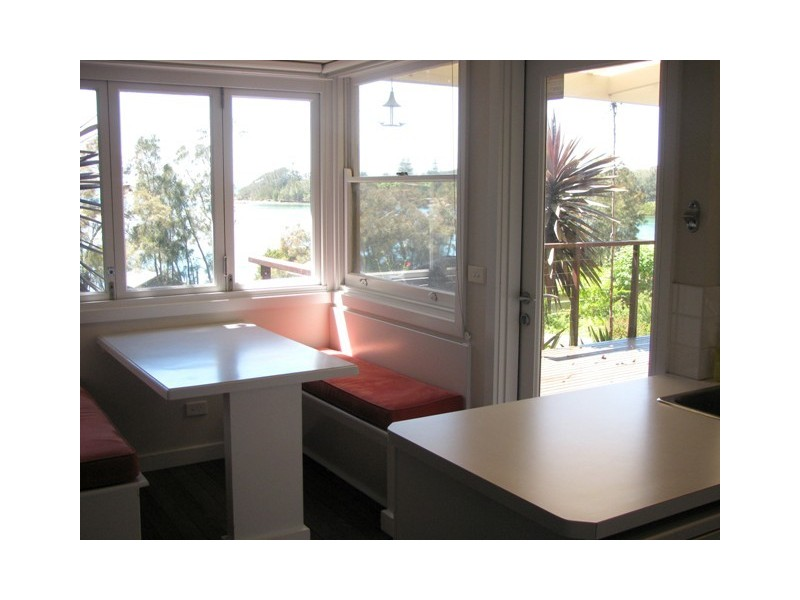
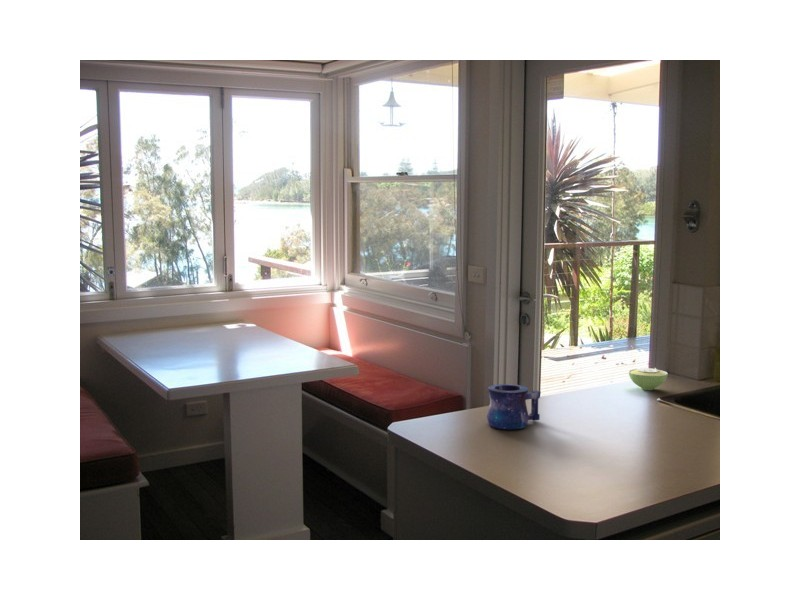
+ mug (511, 404)
+ sugar bowl (647, 377)
